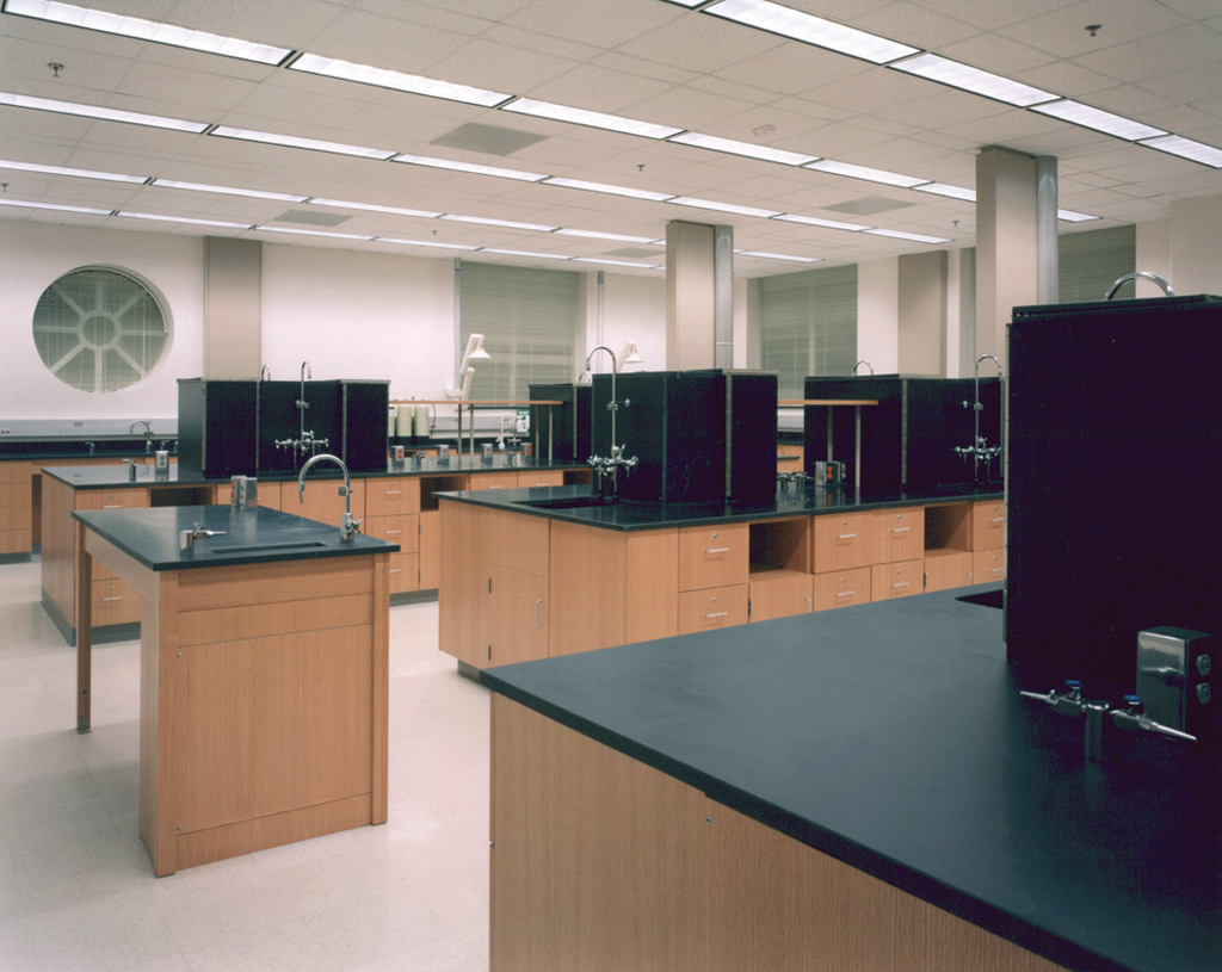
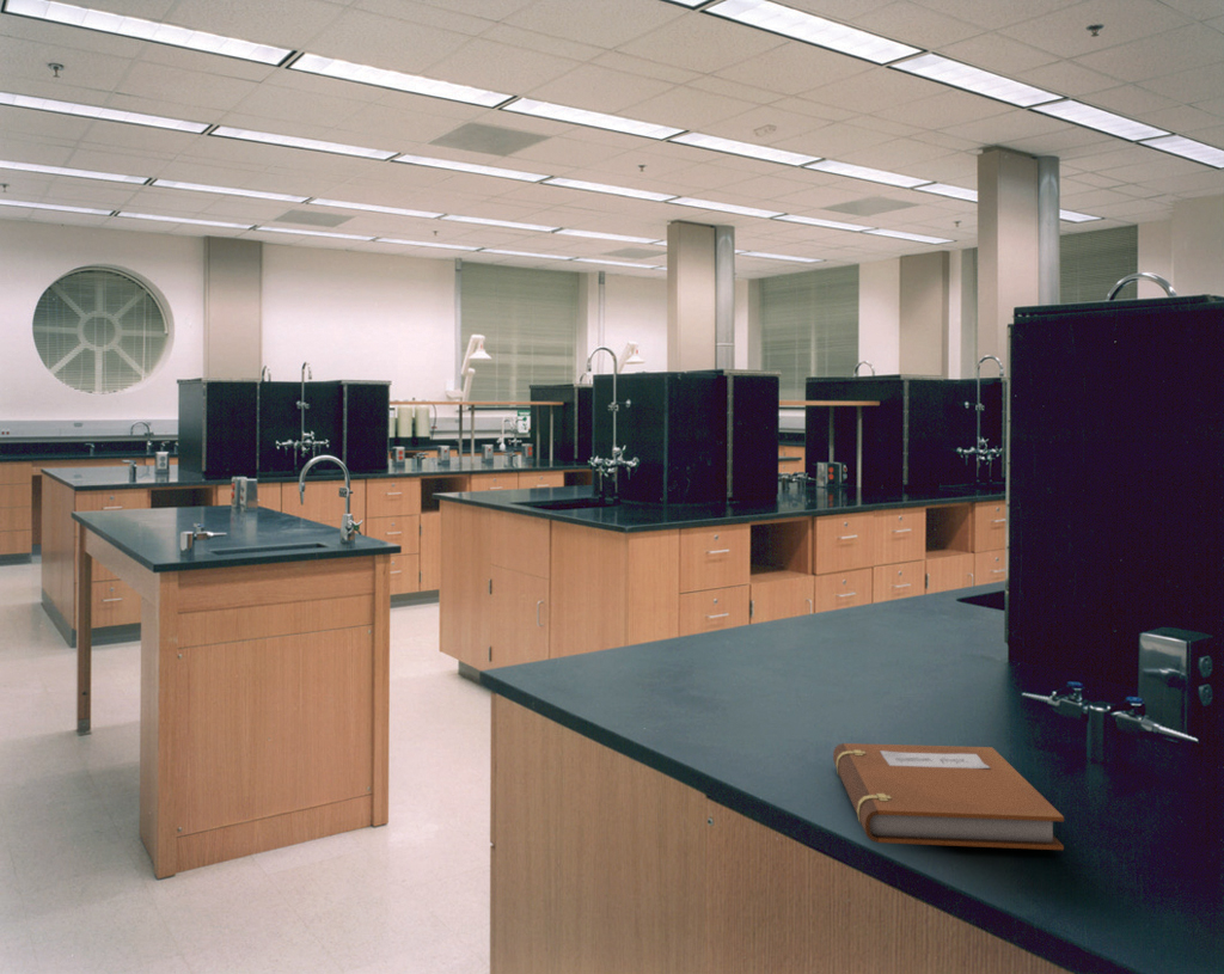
+ notebook (932, 788)
